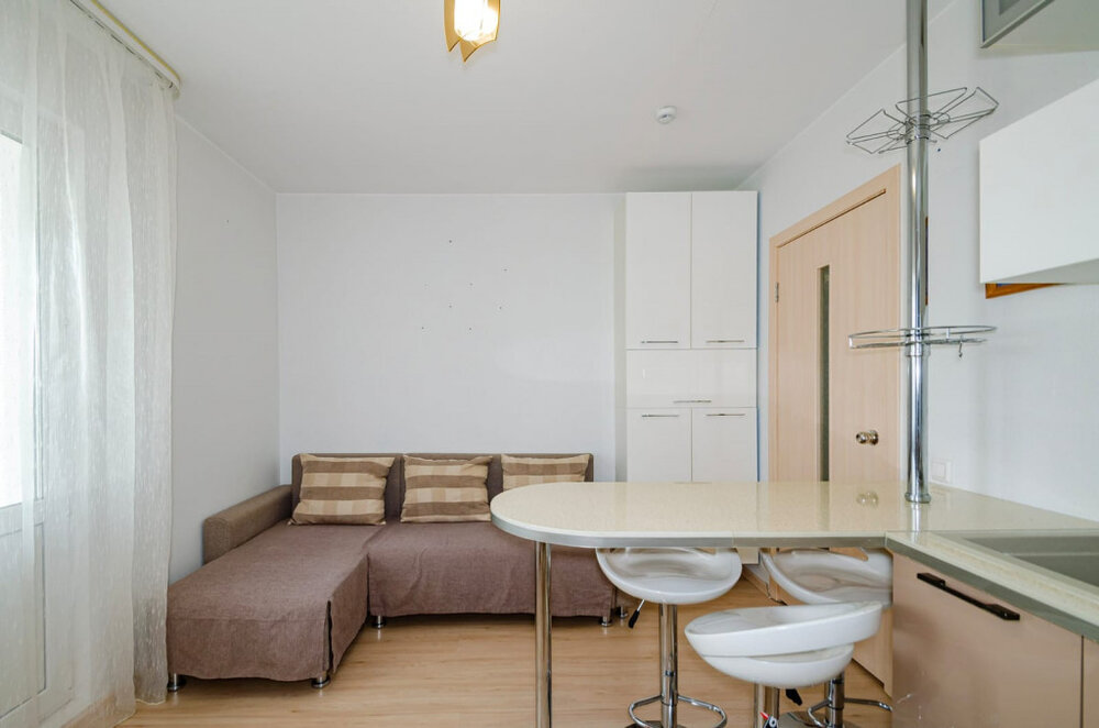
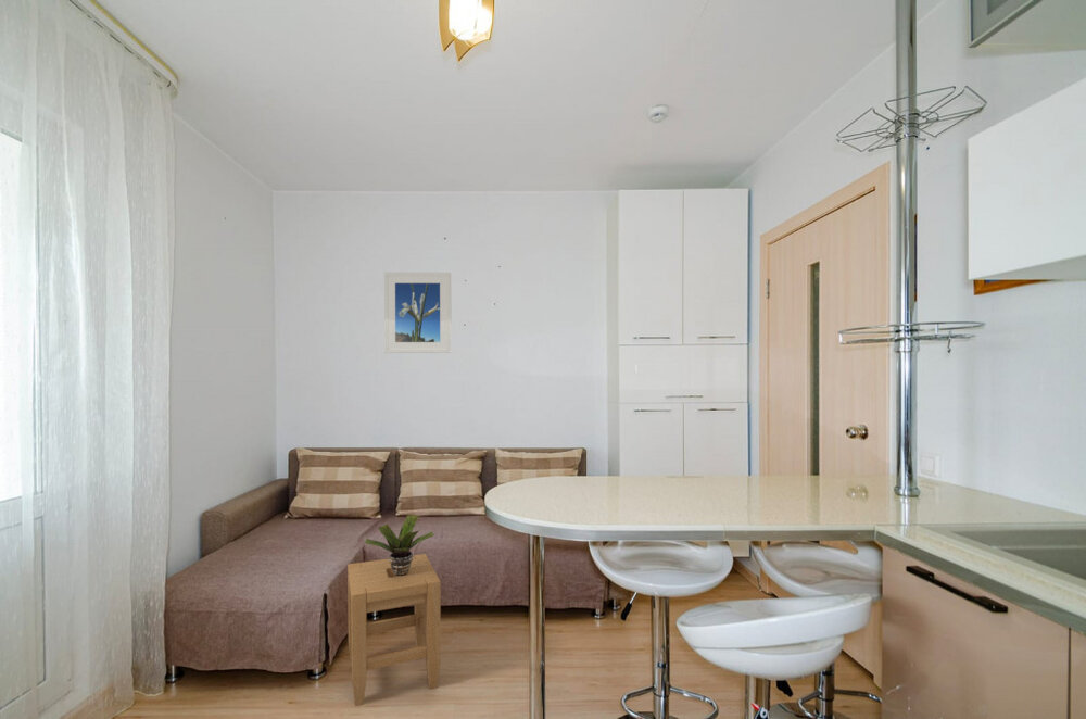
+ potted plant (399, 547)
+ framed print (417, 312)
+ stool (392, 623)
